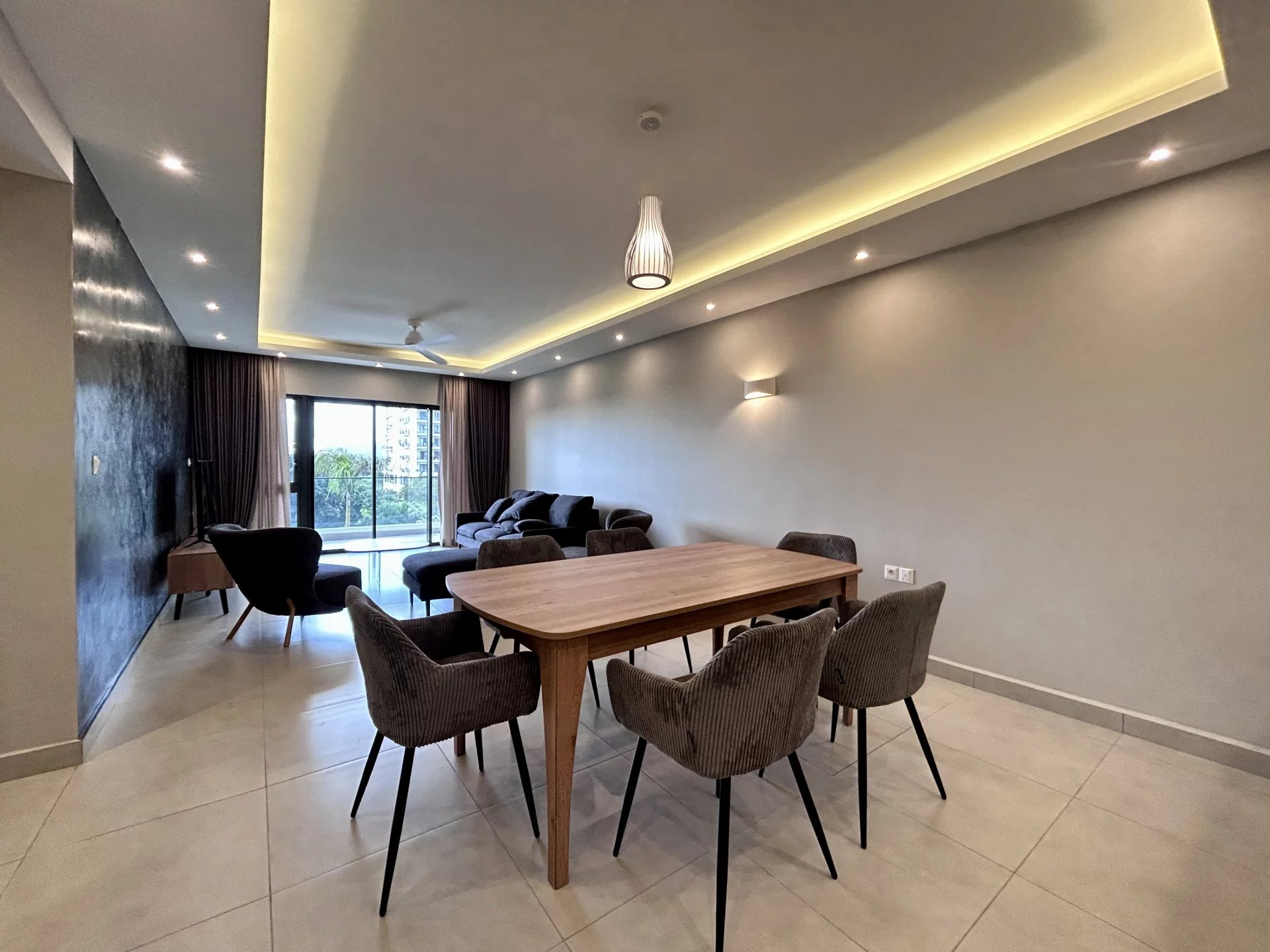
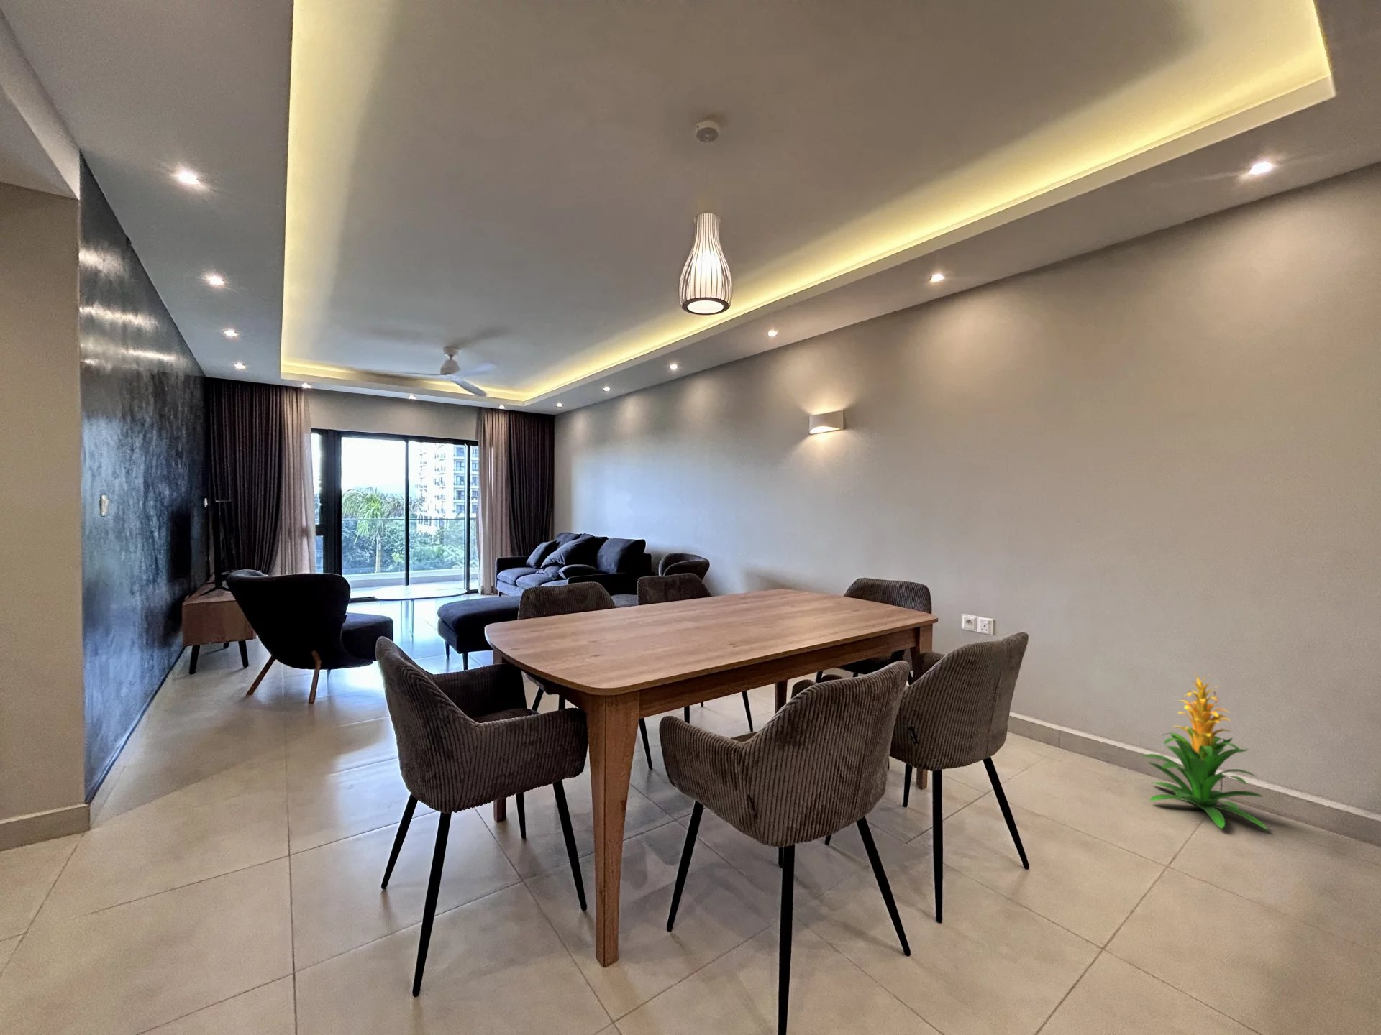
+ indoor plant (1203, 739)
